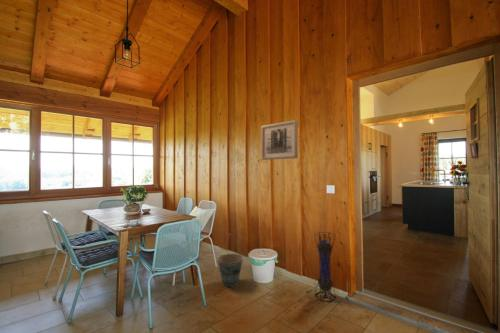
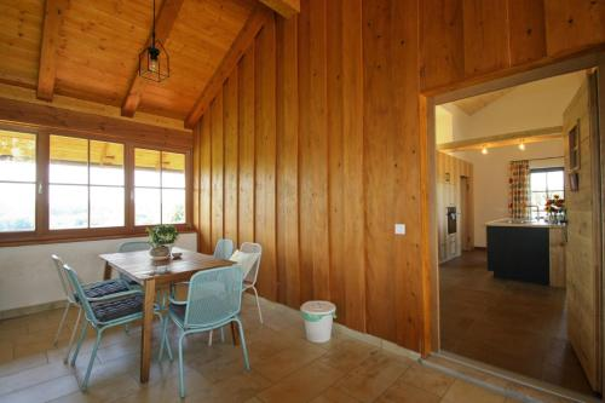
- wall art (278, 141)
- bucket (230, 269)
- lantern (324, 265)
